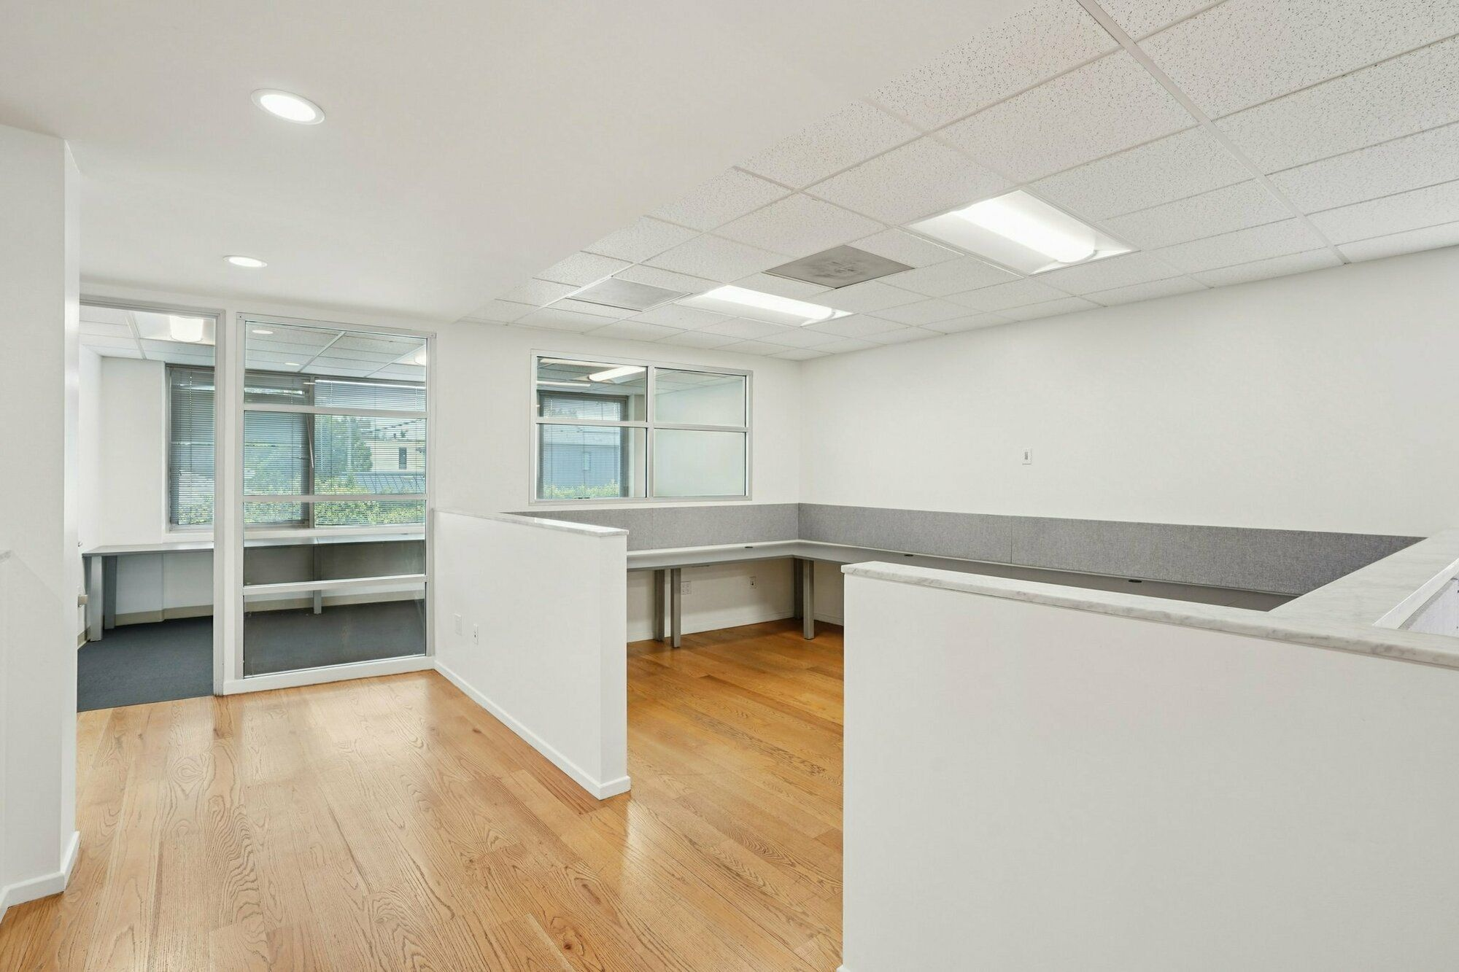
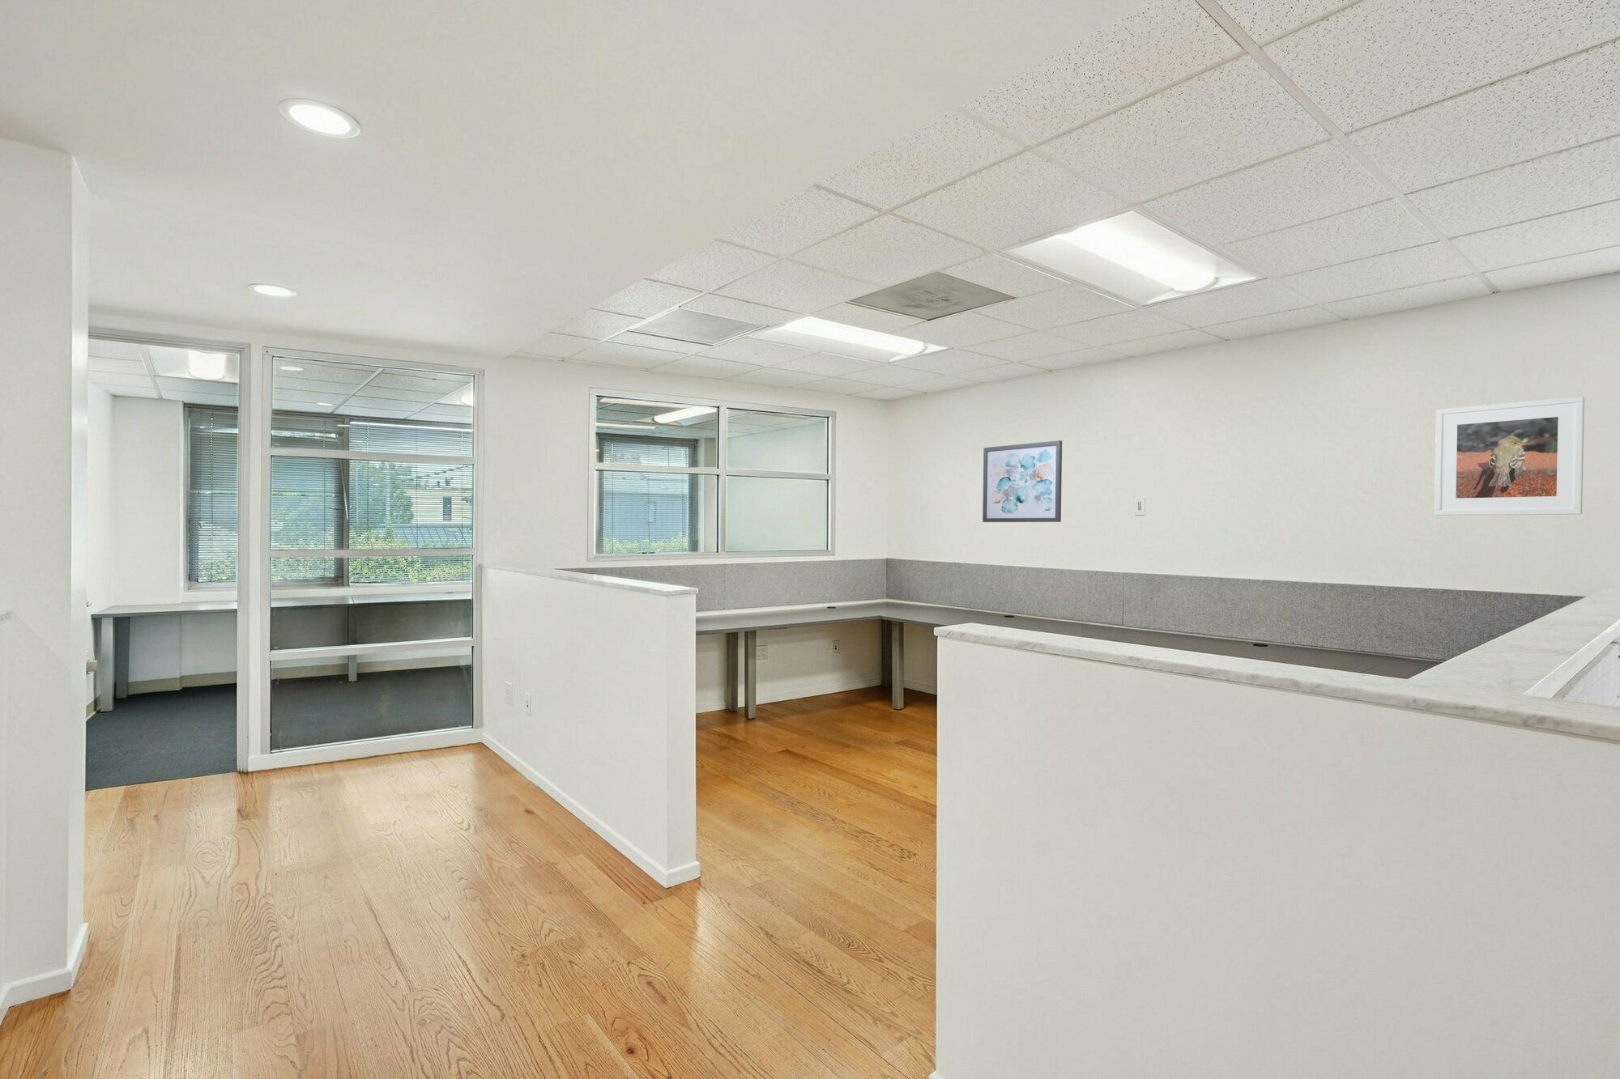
+ wall art (1020, 483)
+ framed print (1506, 459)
